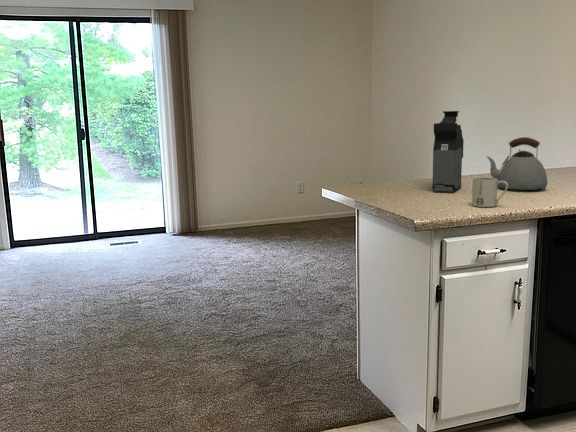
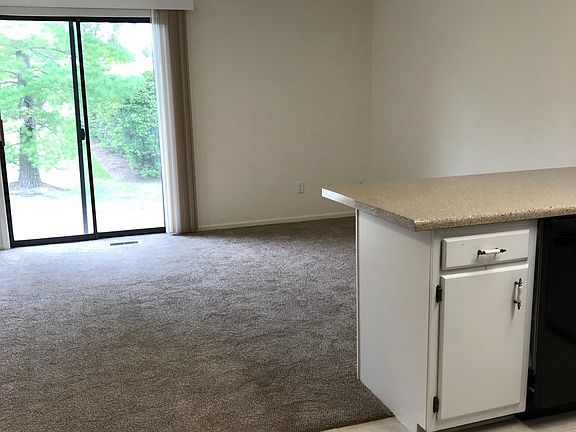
- mug (490, 192)
- kettle (515, 162)
- coffee maker (448, 150)
